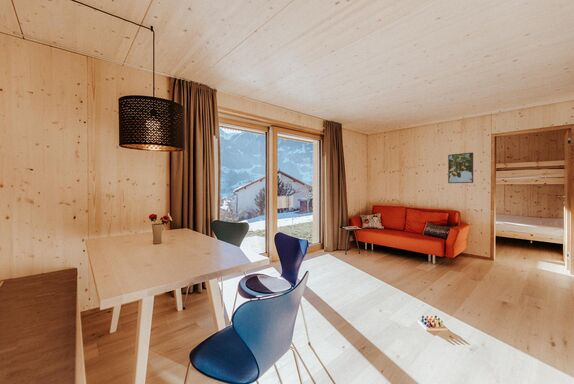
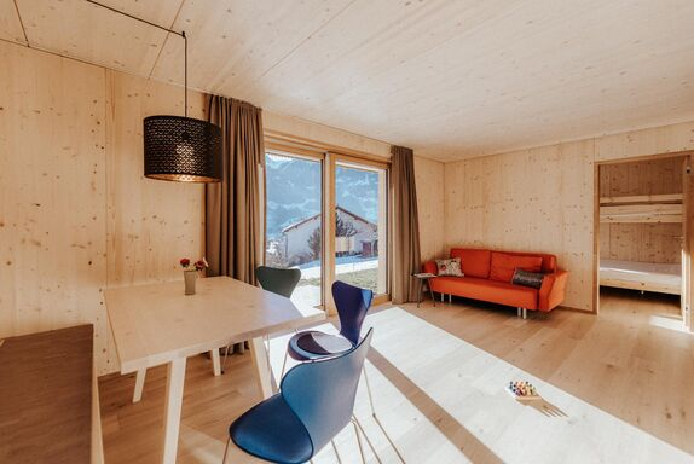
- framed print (460, 168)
